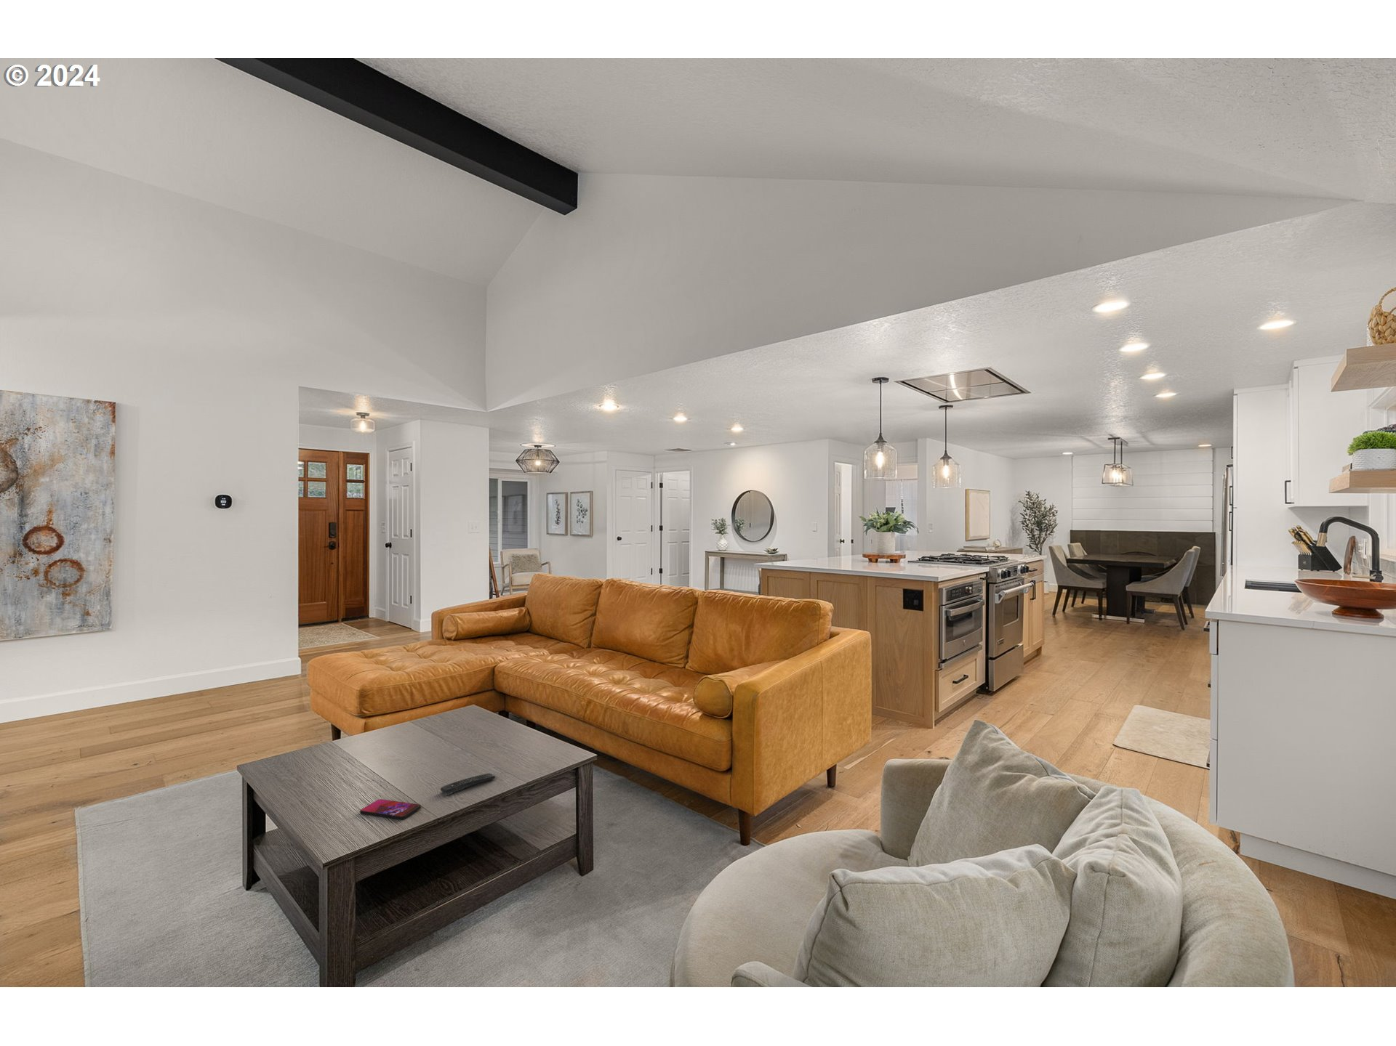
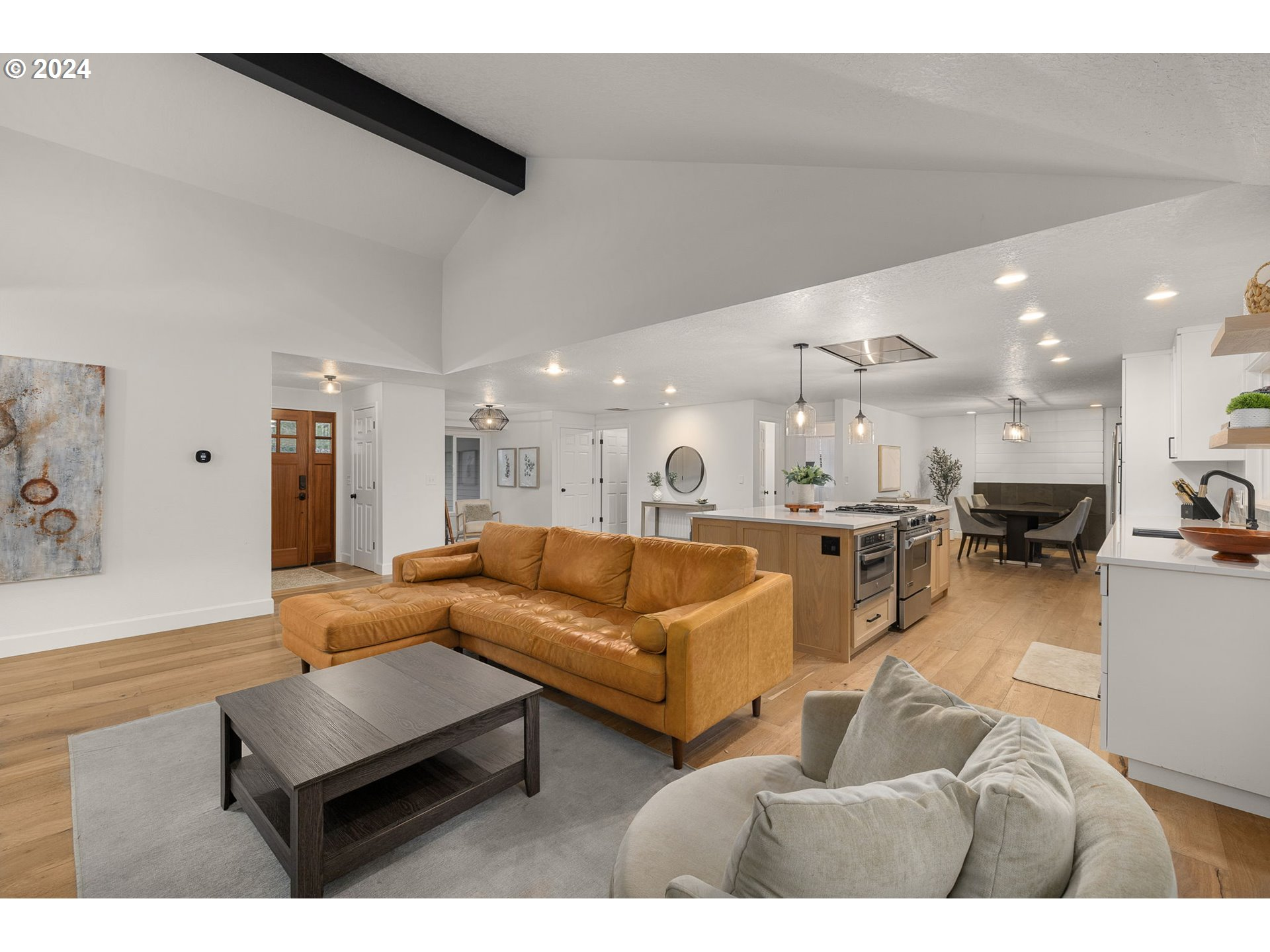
- remote control (469, 782)
- smartphone (390, 809)
